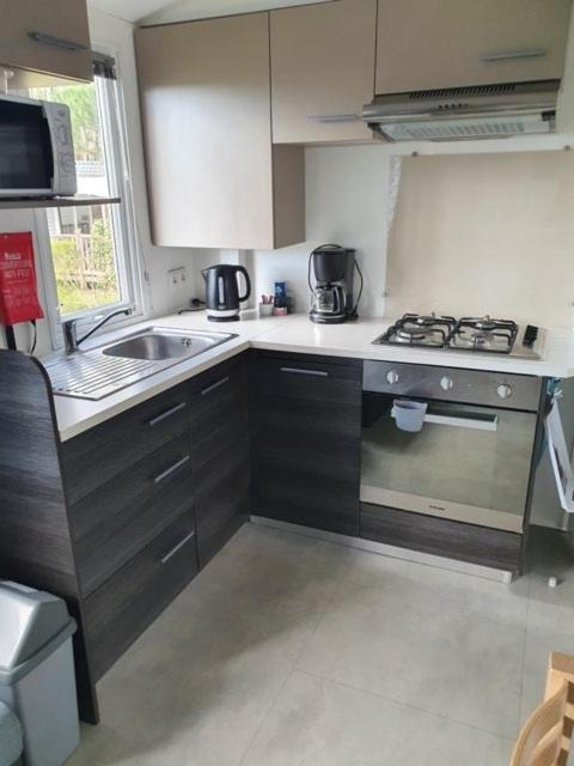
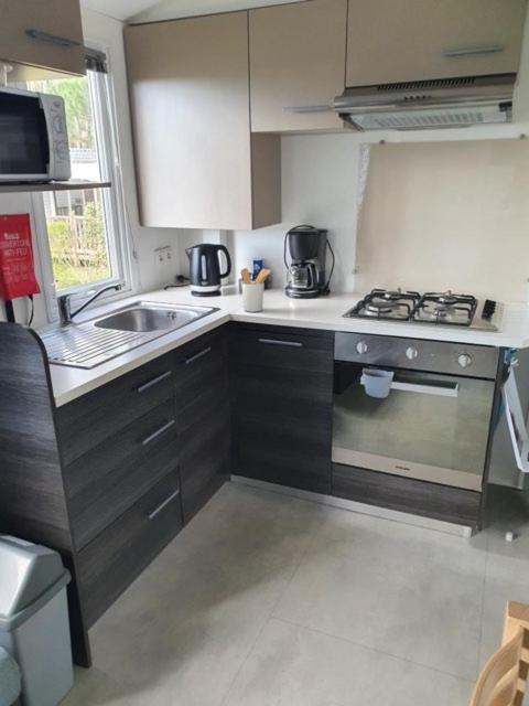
+ utensil holder (257, 289)
